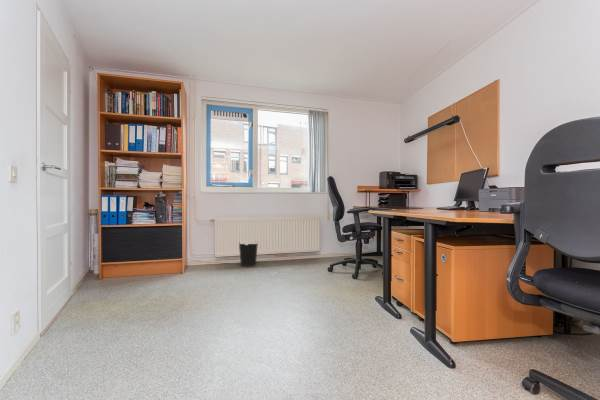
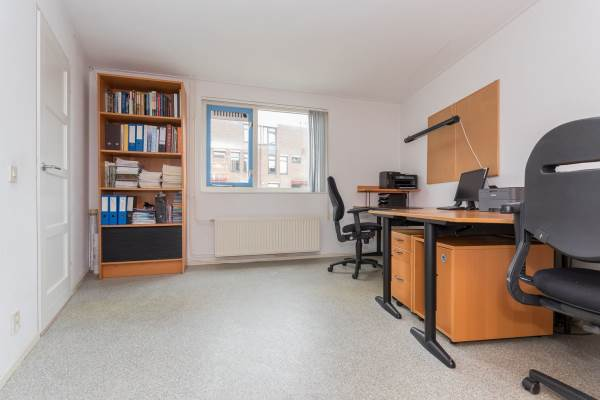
- wastebasket (248, 253)
